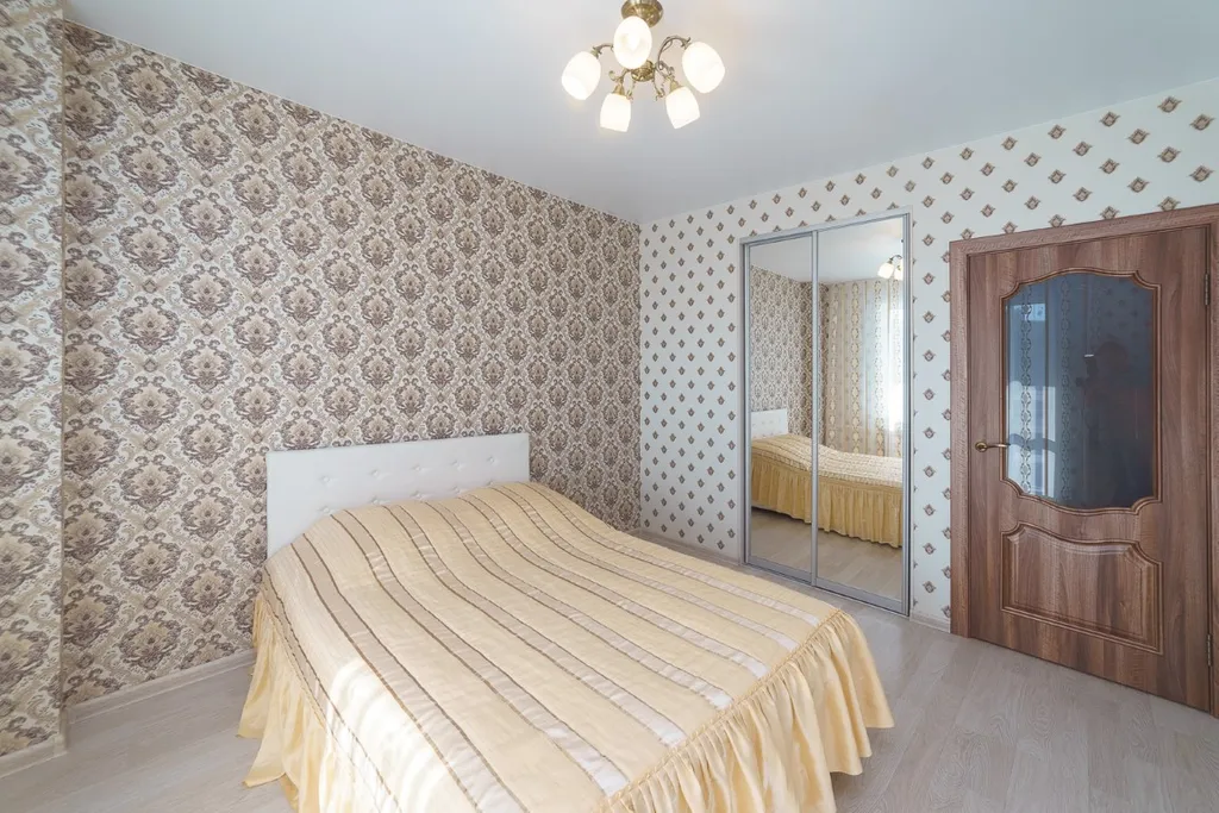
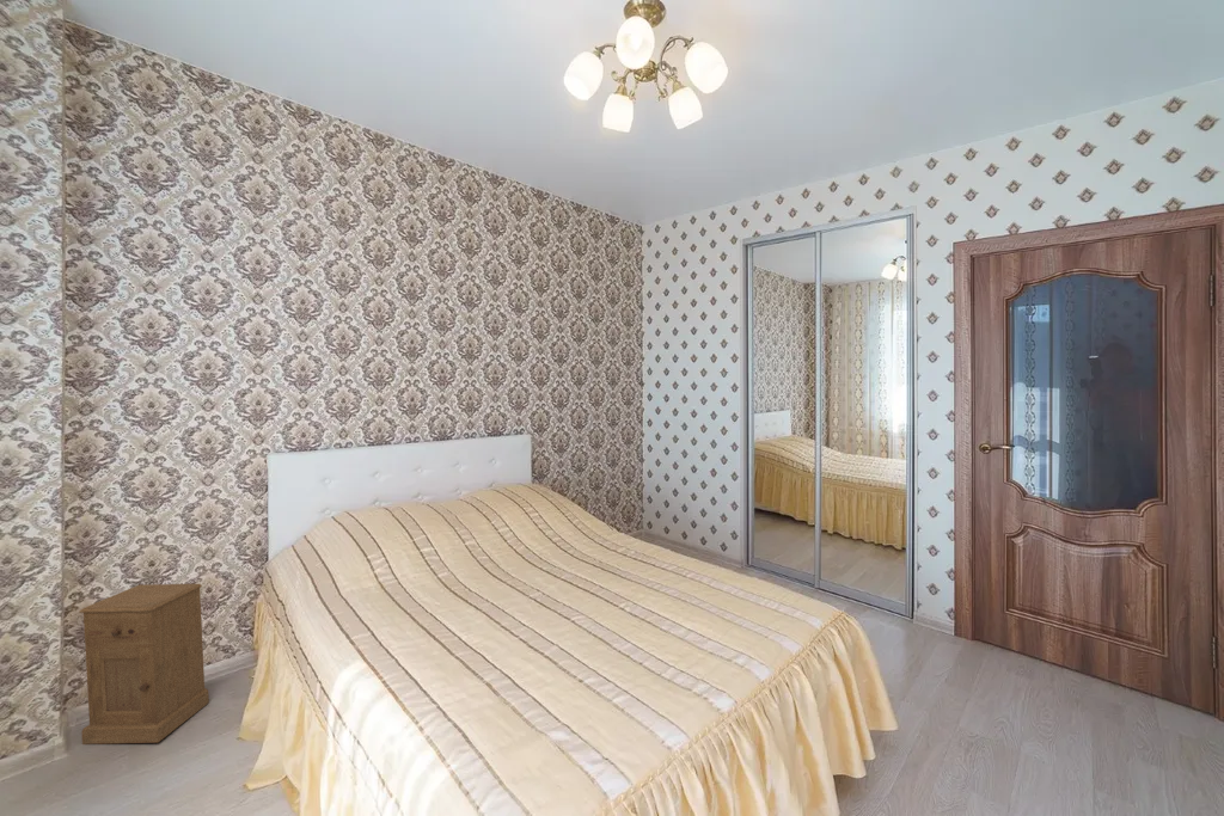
+ nightstand (146, 658)
